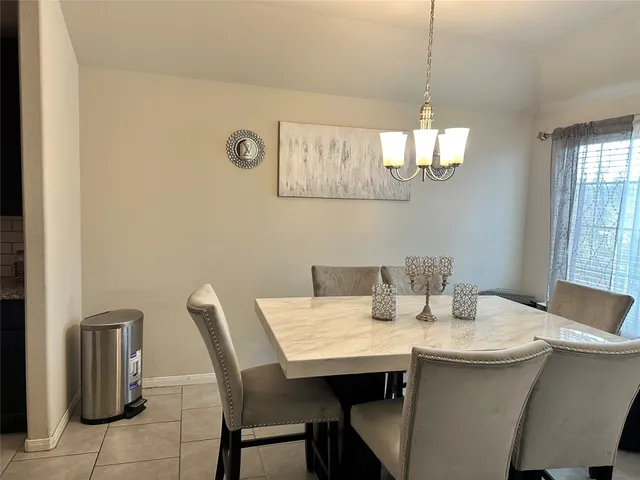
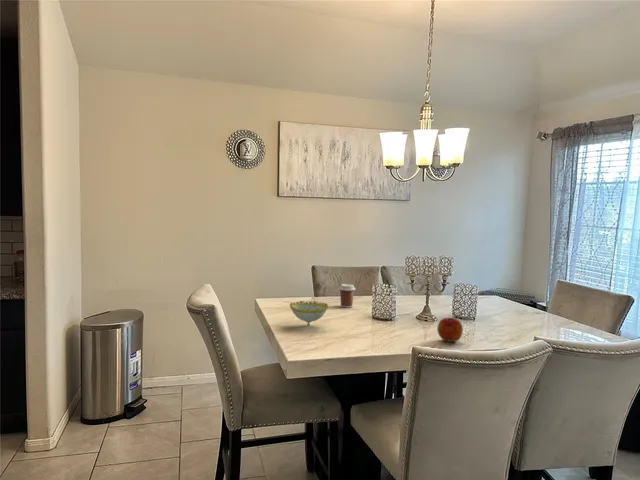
+ apple (450, 329)
+ coffee cup (346, 295)
+ decorative bowl (308, 315)
